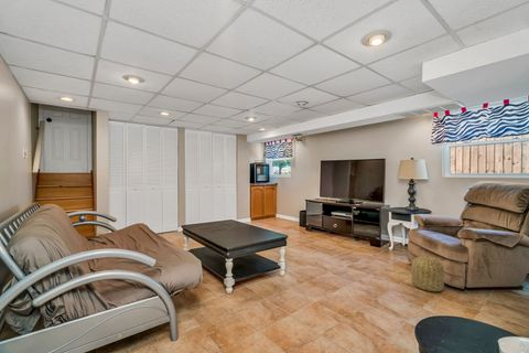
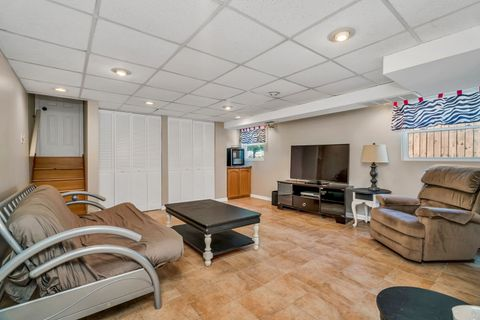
- basket (427, 270)
